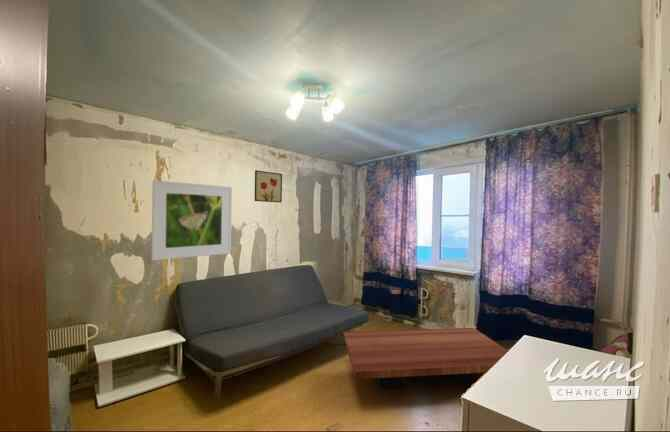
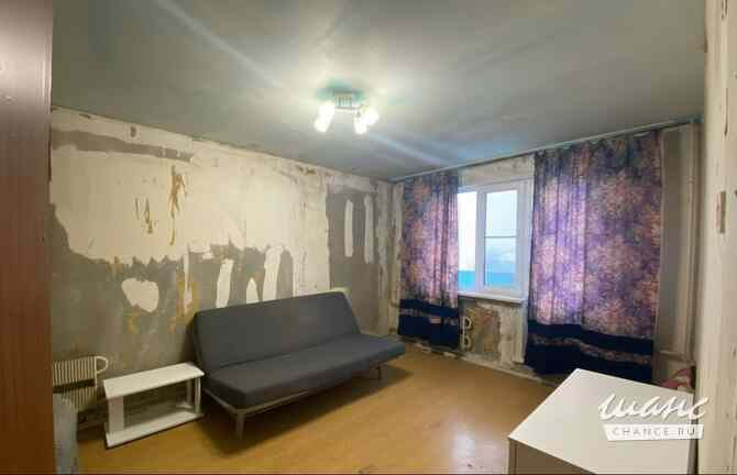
- wall art (268, 187)
- coffee table (424, 362)
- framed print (195, 220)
